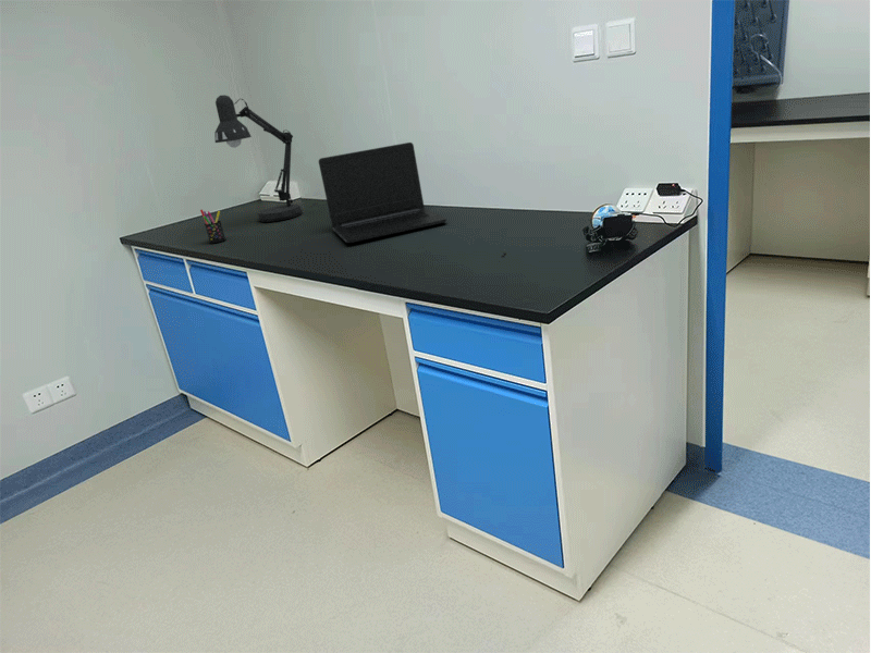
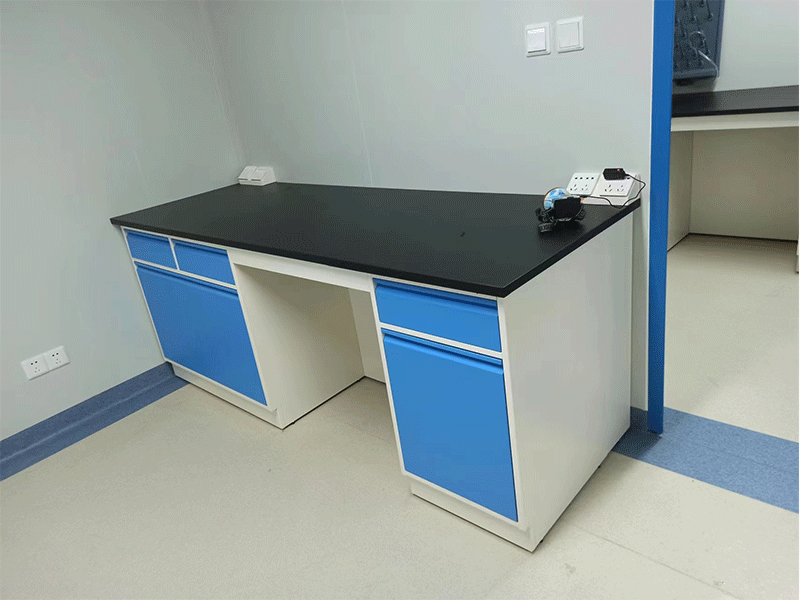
- pen holder (211, 225)
- laptop (381, 190)
- desk lamp (250, 136)
